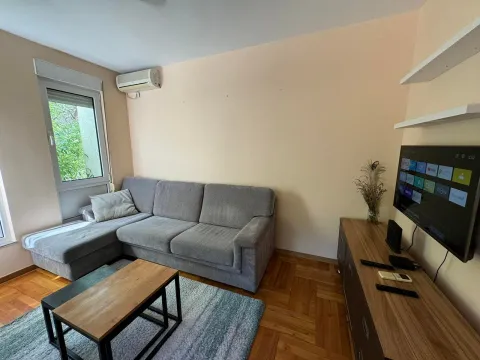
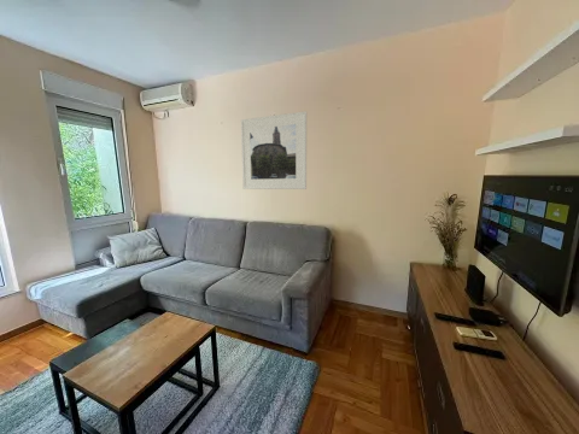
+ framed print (271, 153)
